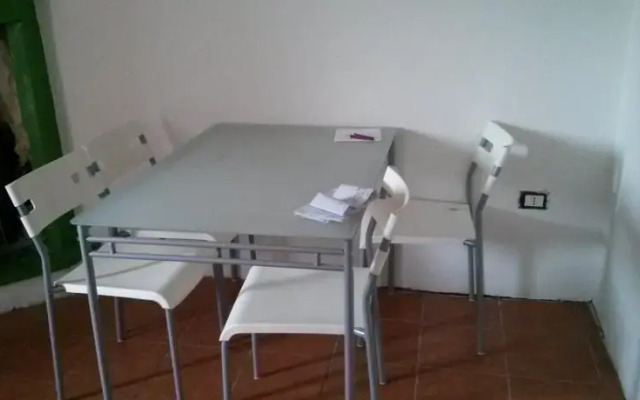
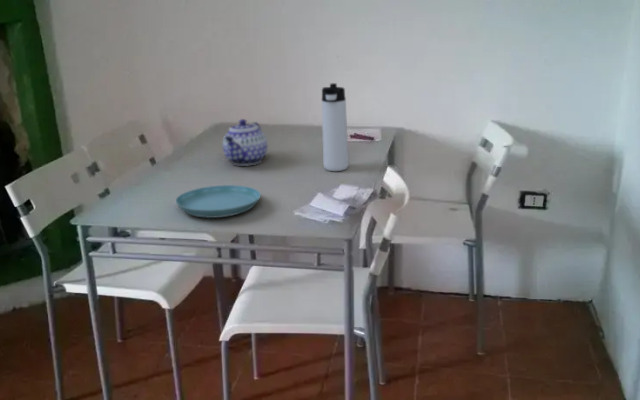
+ saucer (218, 201)
+ thermos bottle (333, 128)
+ teapot (244, 141)
